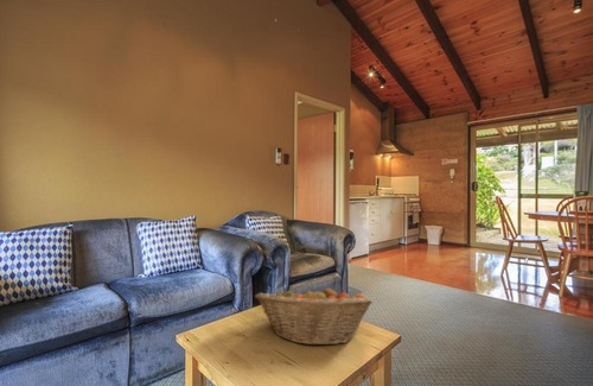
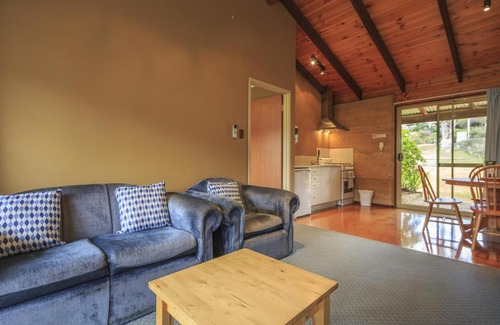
- fruit basket (312, 306)
